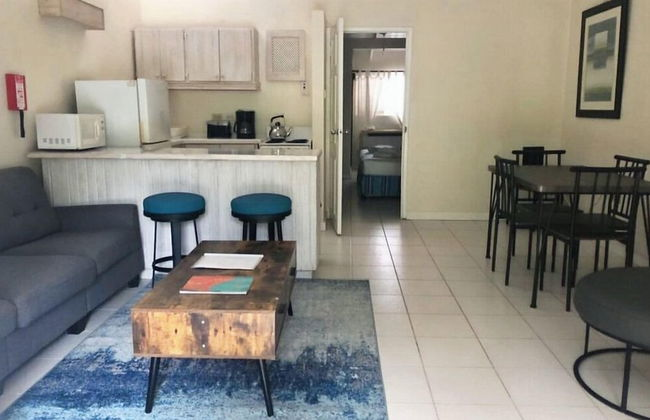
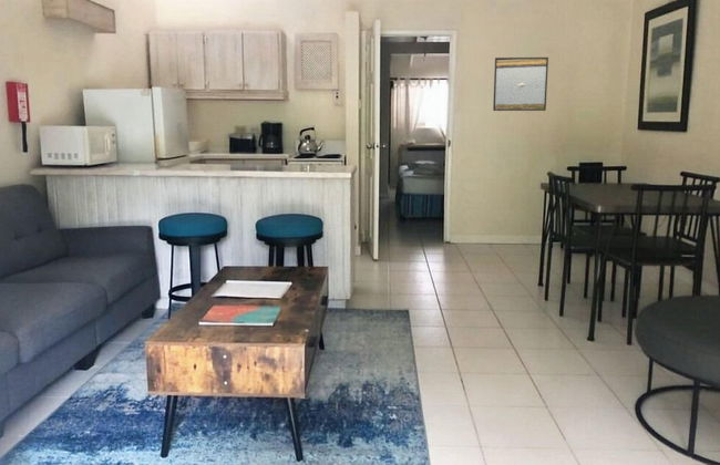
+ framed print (520, 84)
